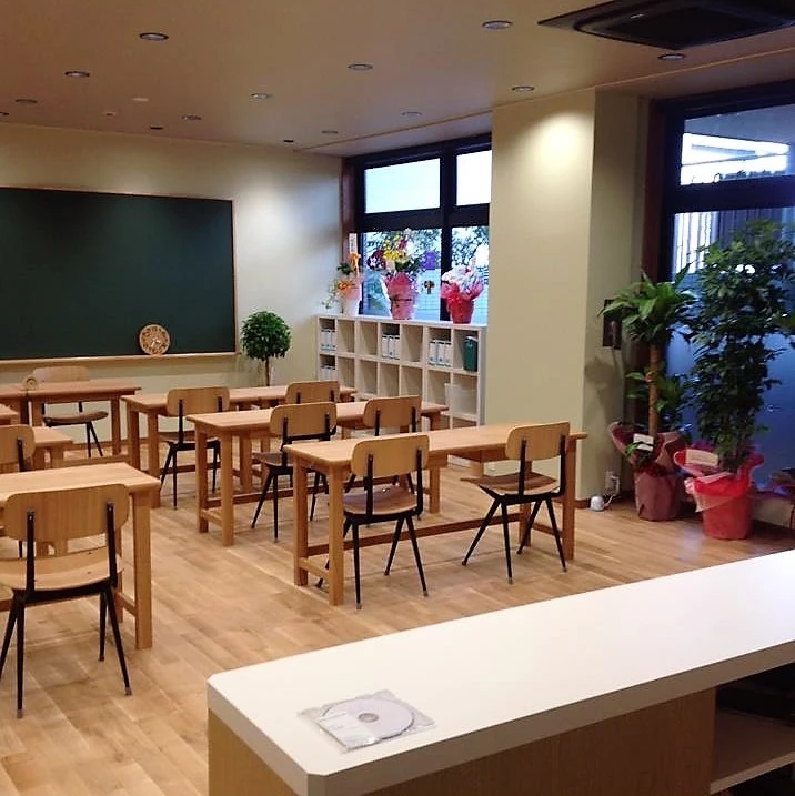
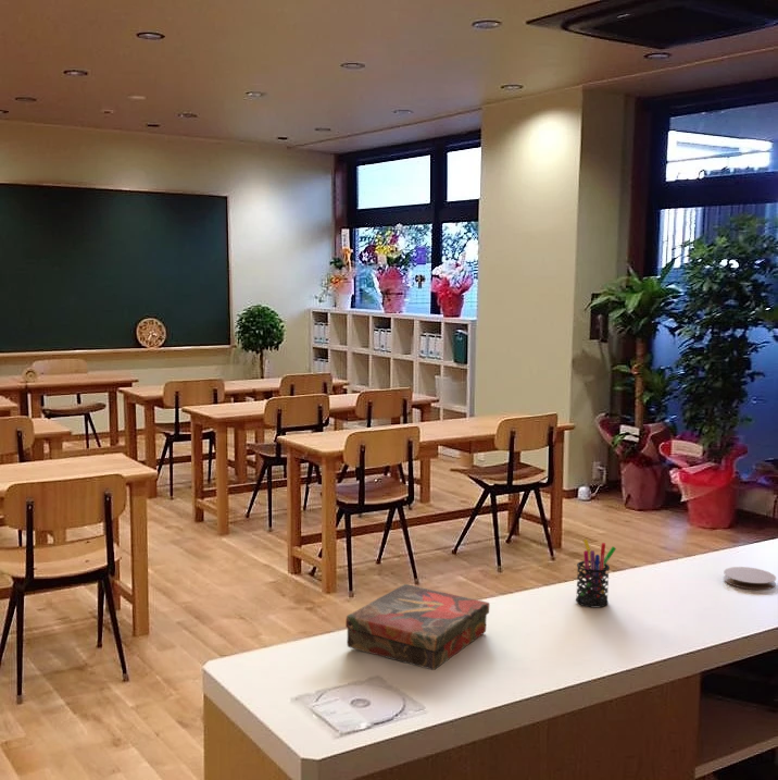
+ coaster (749, 578)
+ pen holder (597, 570)
+ book (418, 624)
